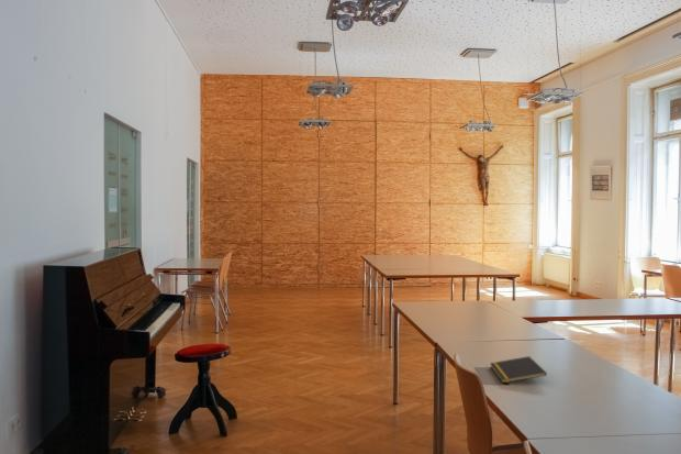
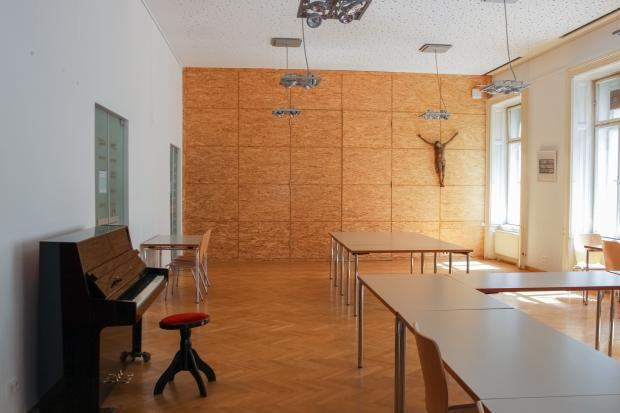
- notepad (516, 368)
